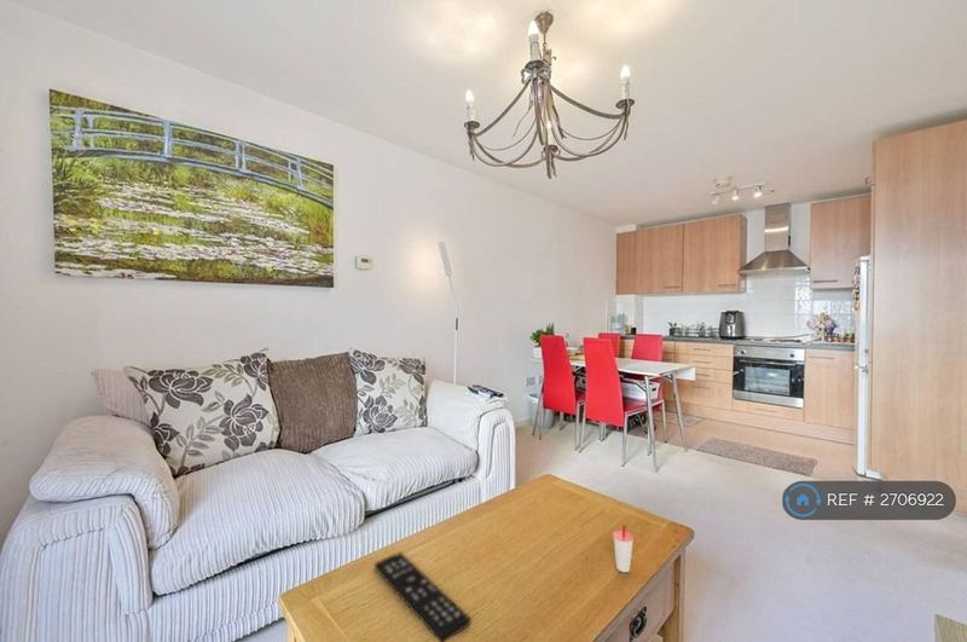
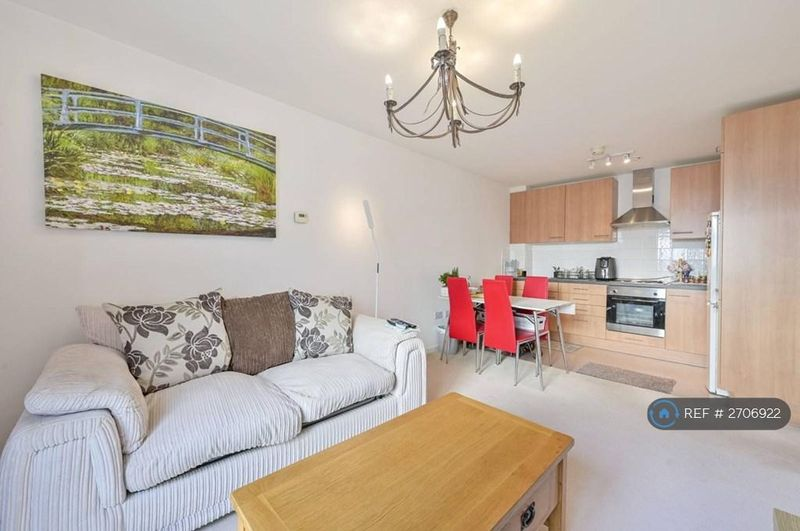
- remote control (417, 589)
- cup (623, 546)
